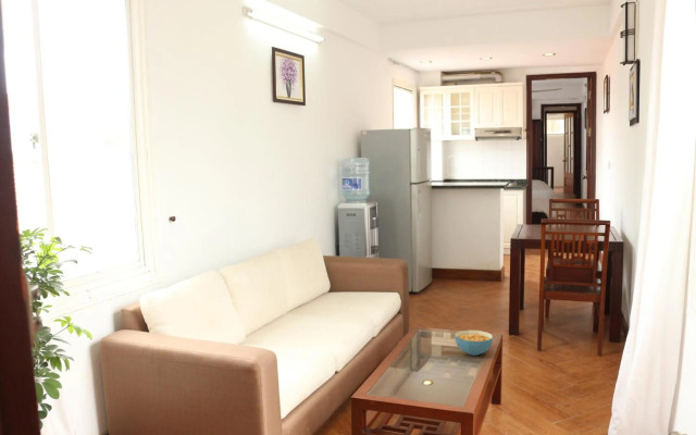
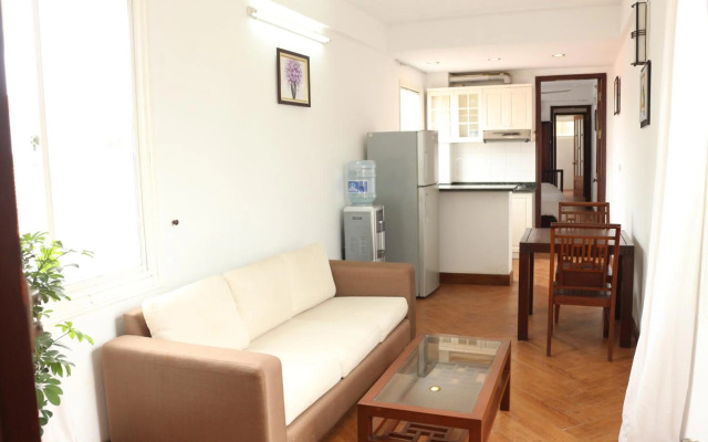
- cereal bowl (473, 344)
